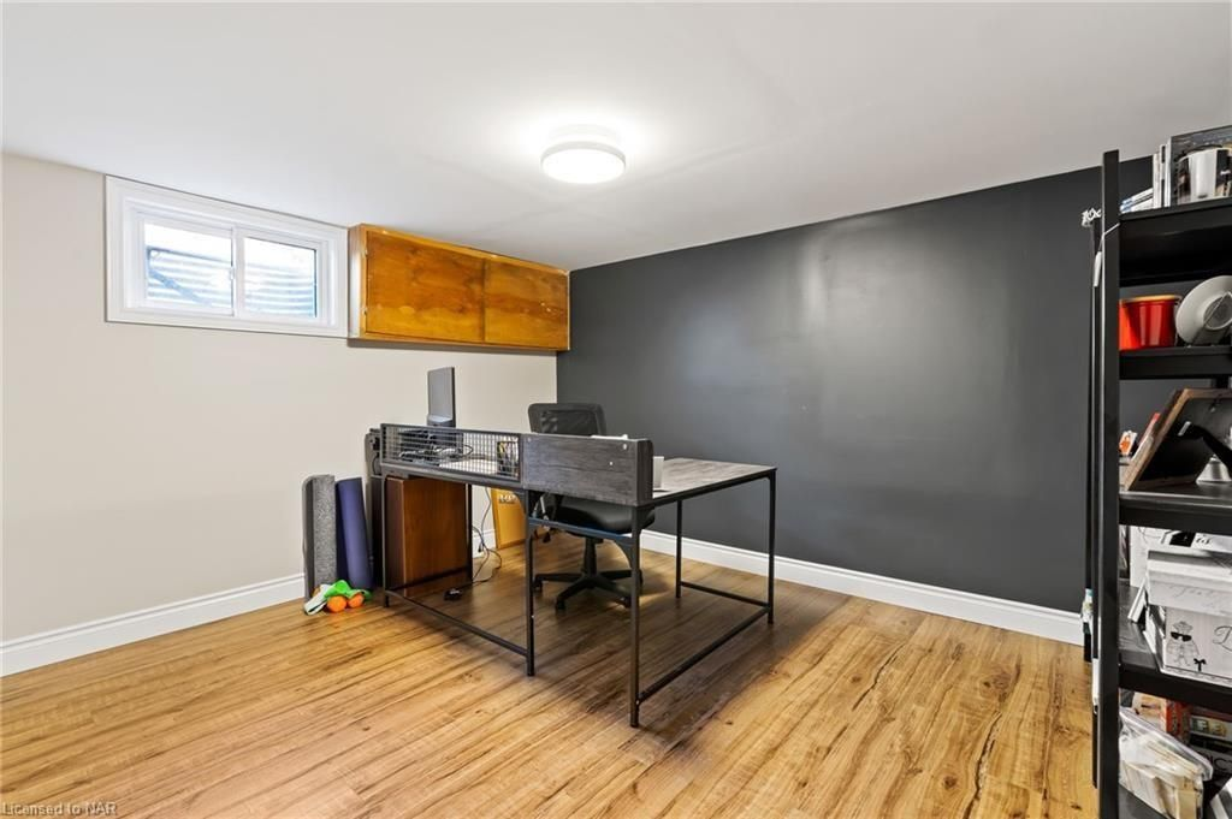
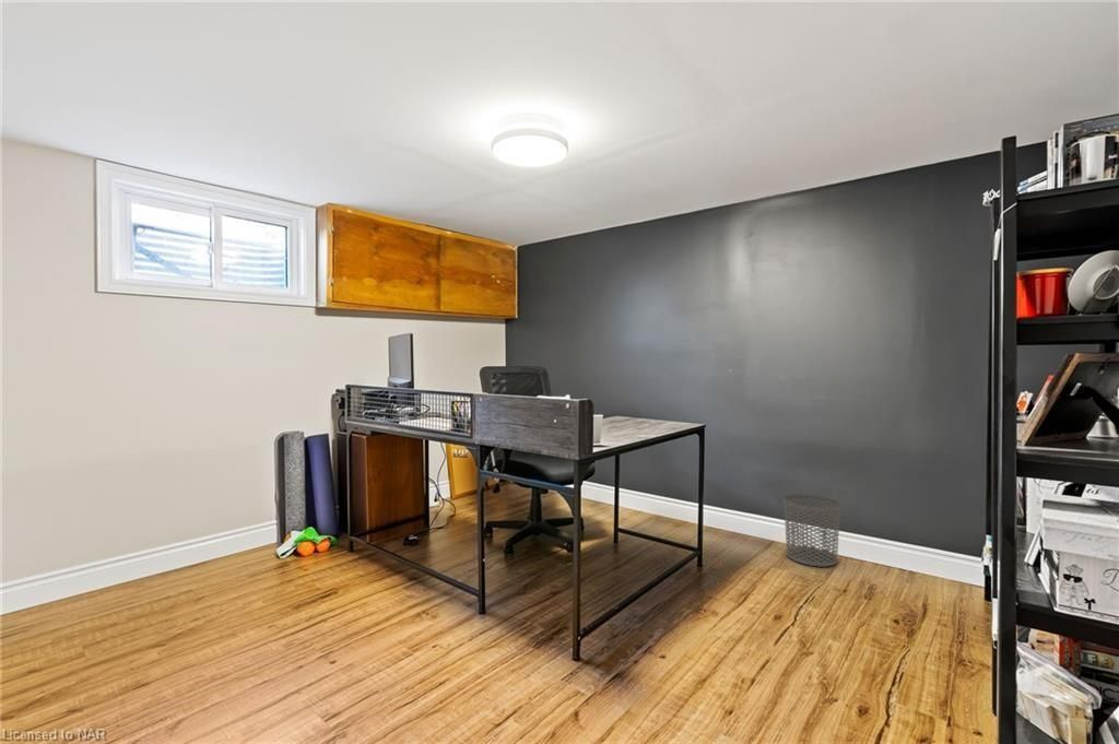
+ waste bin (811, 529)
